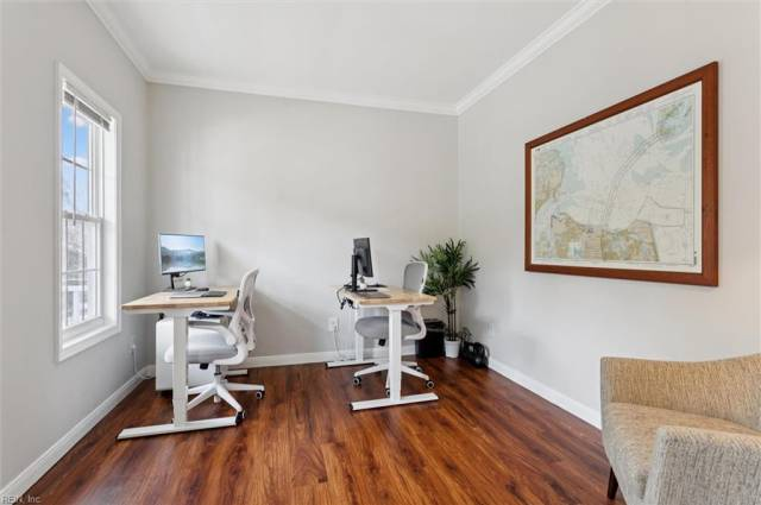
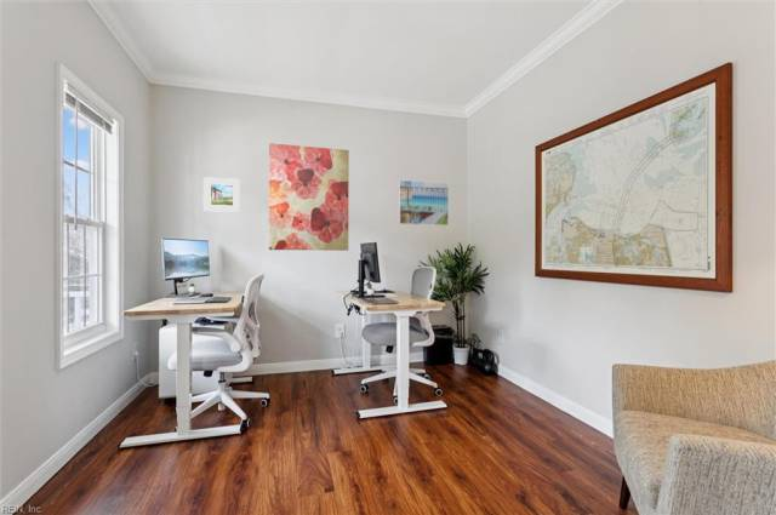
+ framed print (423, 202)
+ wall art (309, 198)
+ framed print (222, 194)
